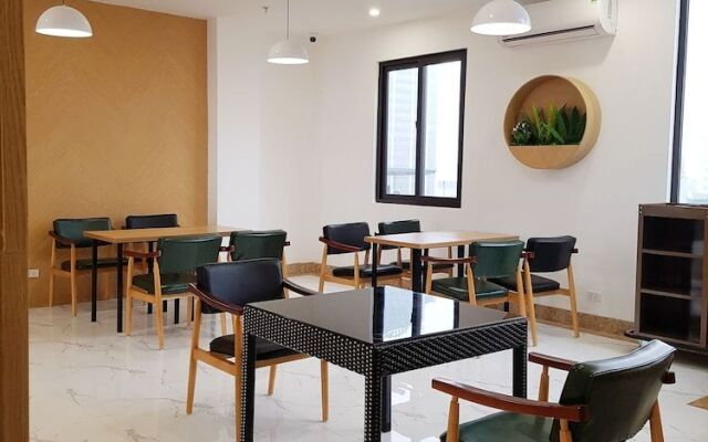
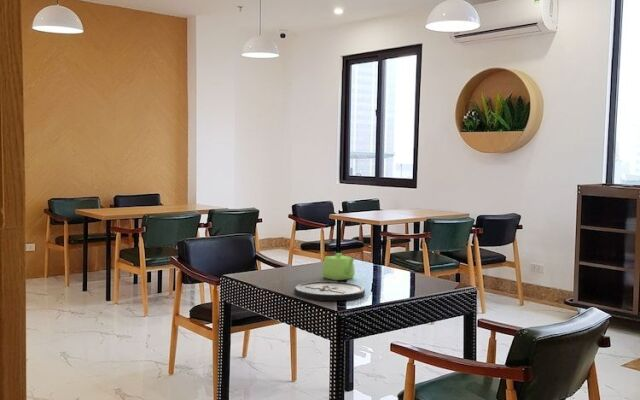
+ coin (329, 290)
+ teapot (339, 265)
